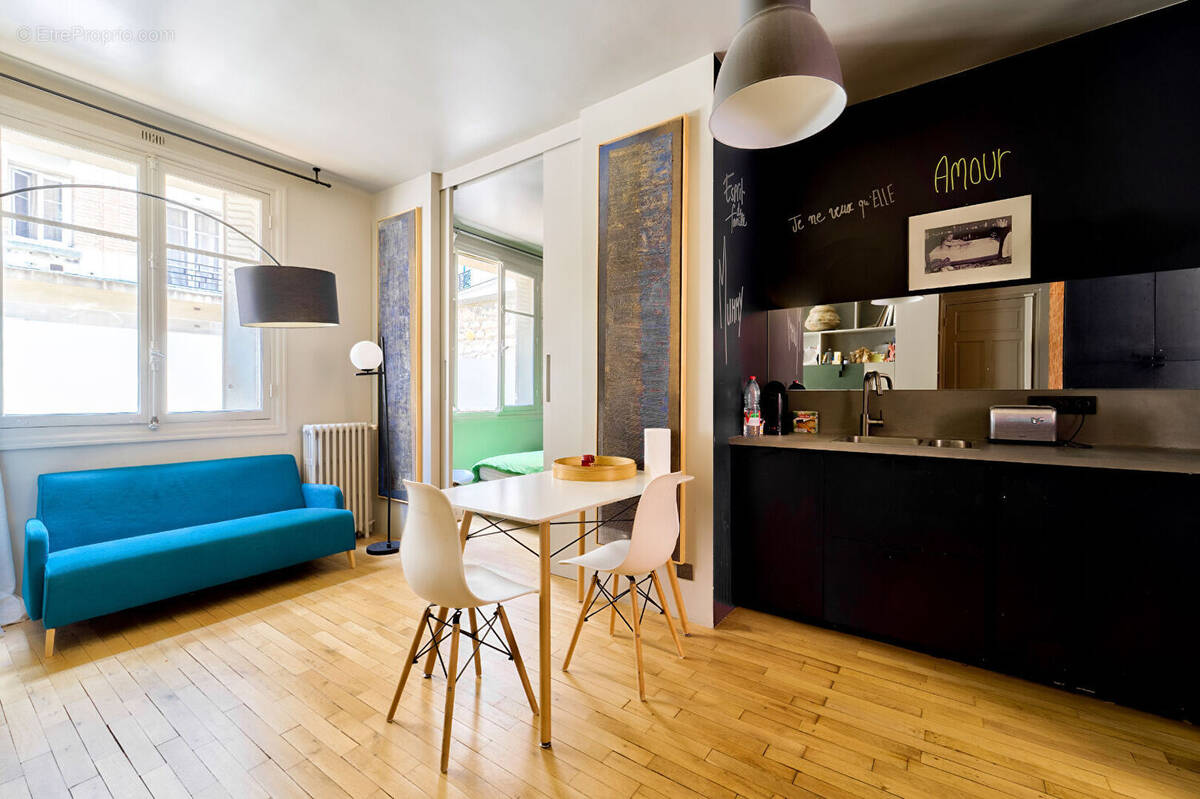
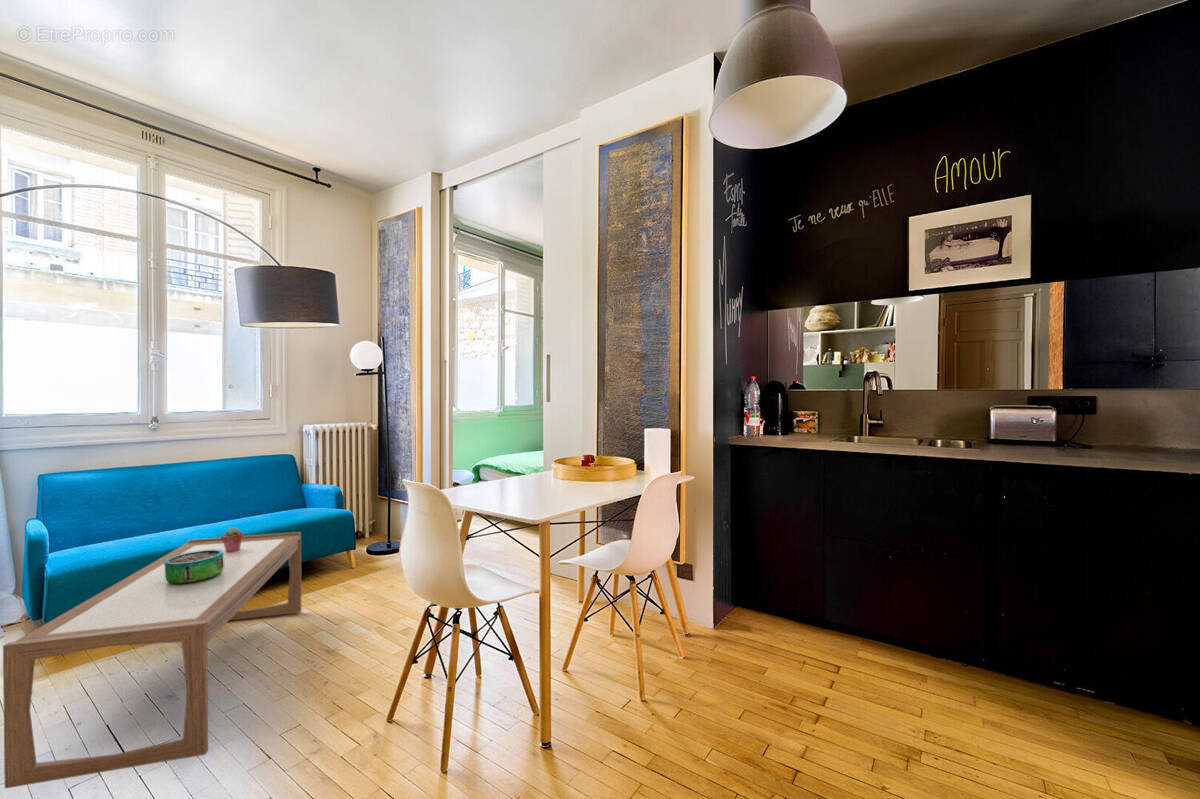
+ potted succulent (232, 535)
+ decorative bowl (195, 563)
+ coffee table (196, 623)
